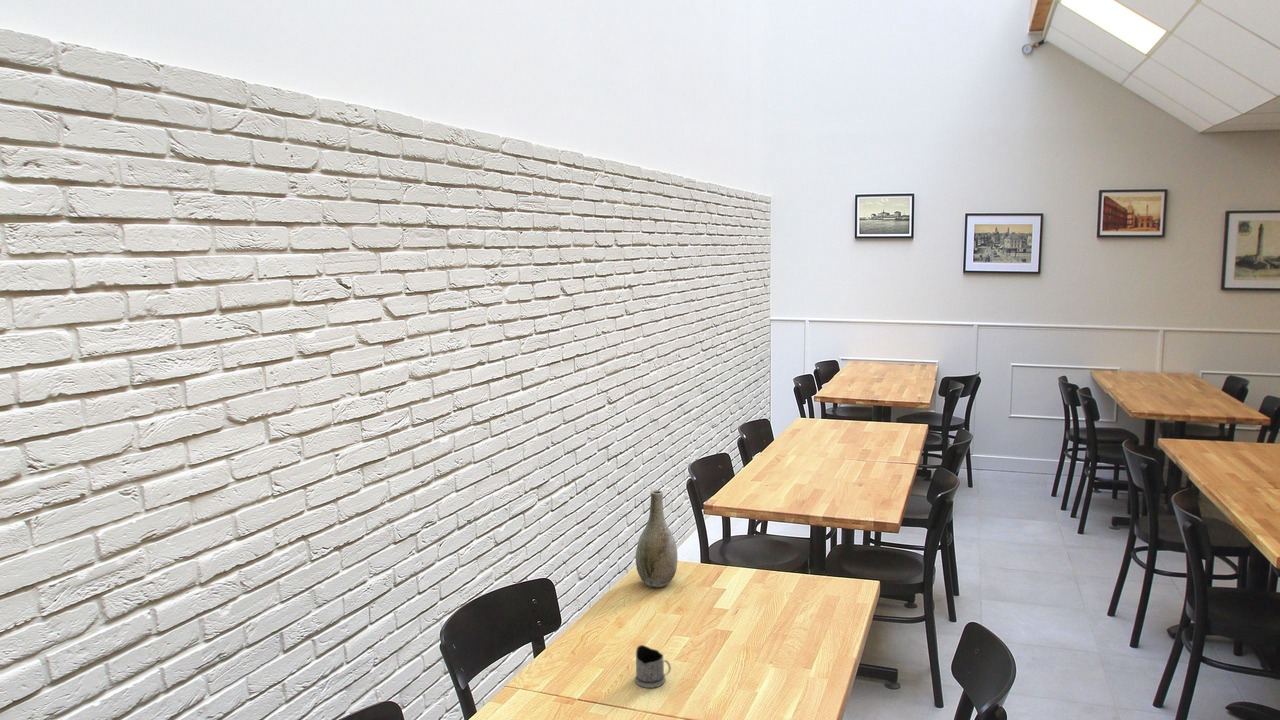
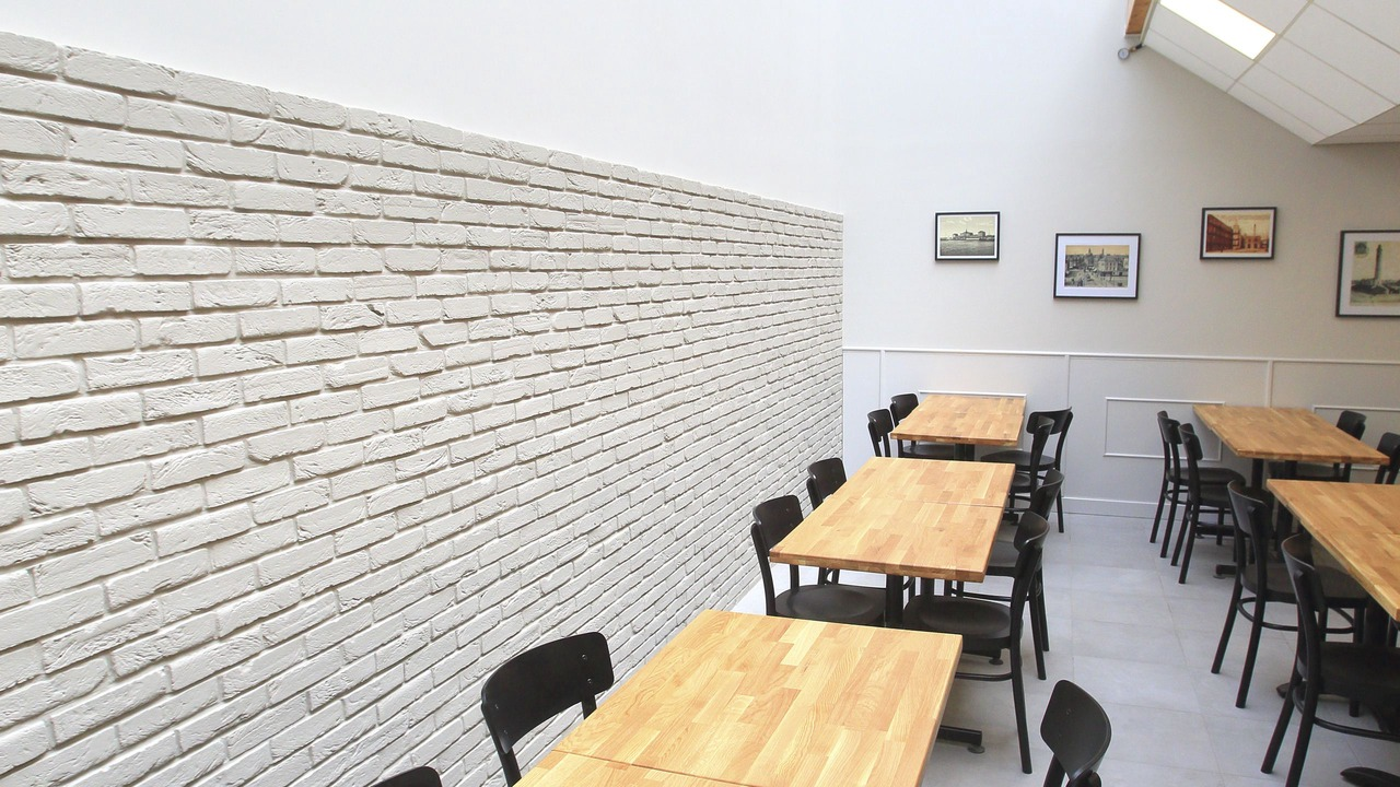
- vase (655, 537)
- tea glass holder (653, 666)
